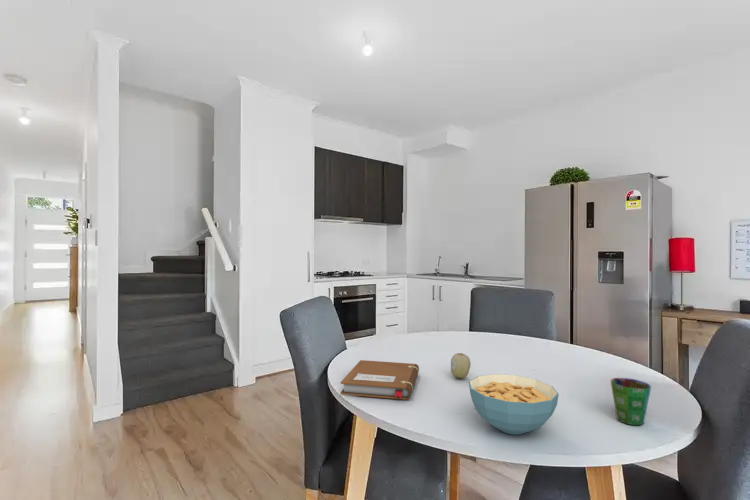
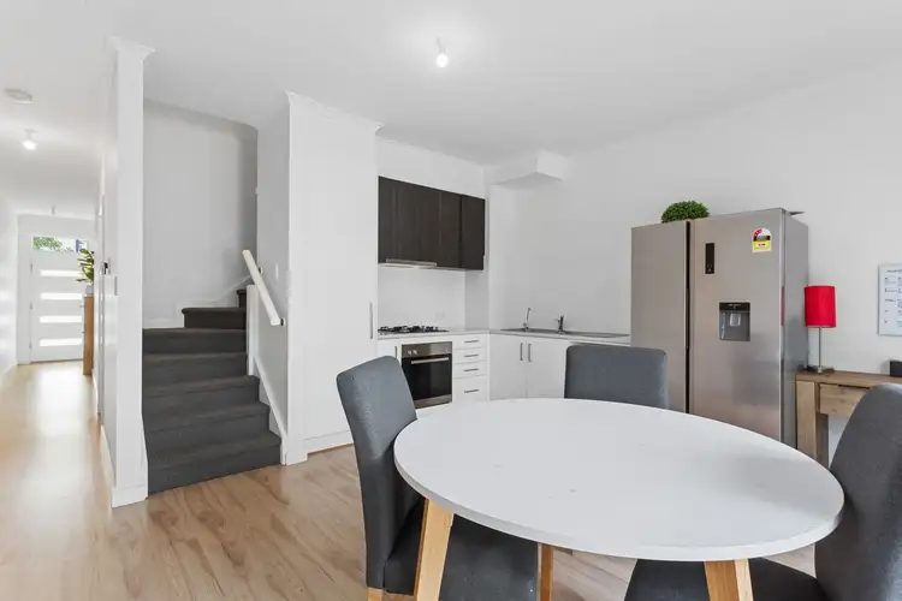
- fruit (460, 365)
- notebook (382, 378)
- cereal bowl (511, 407)
- cup (626, 400)
